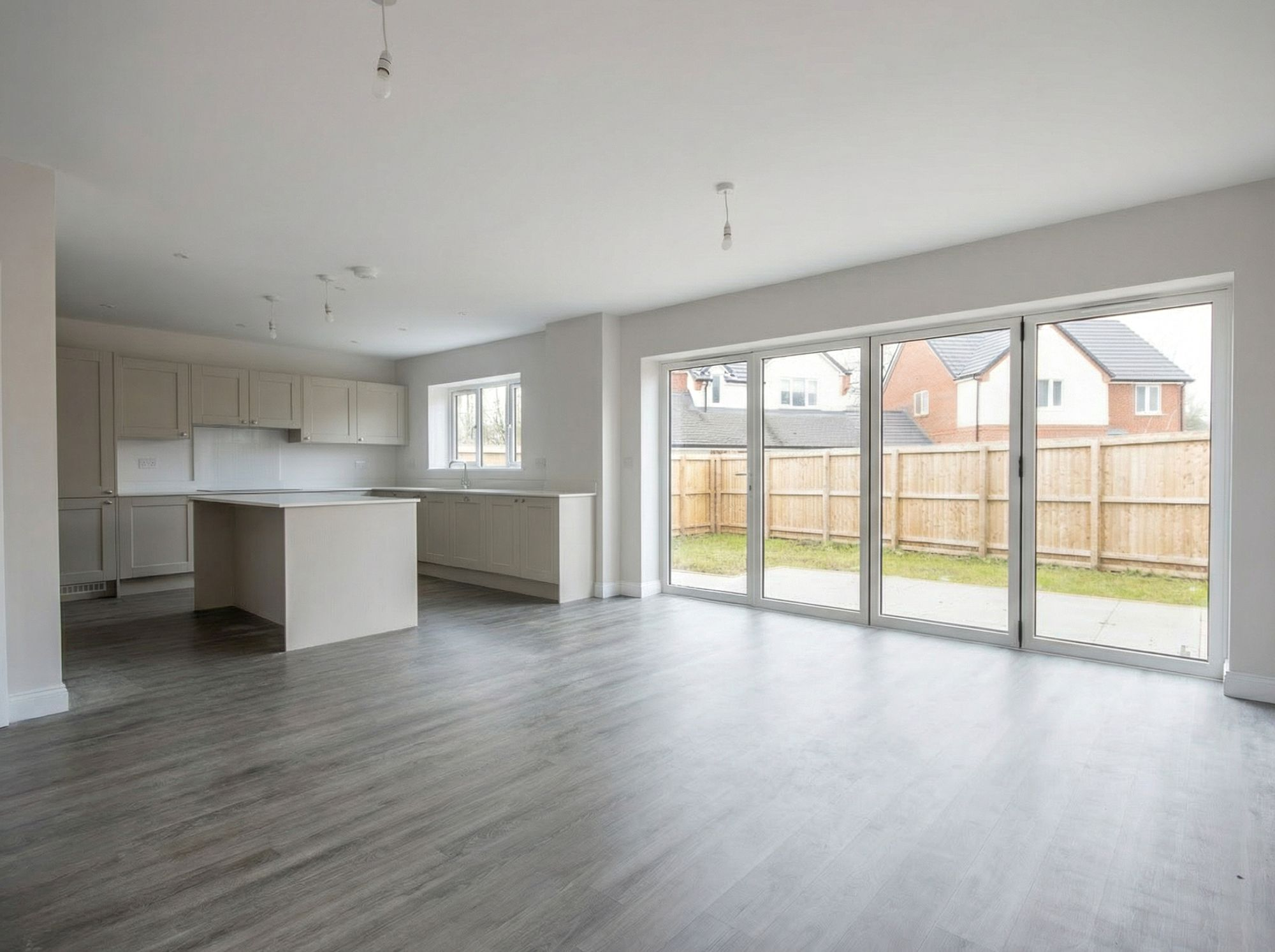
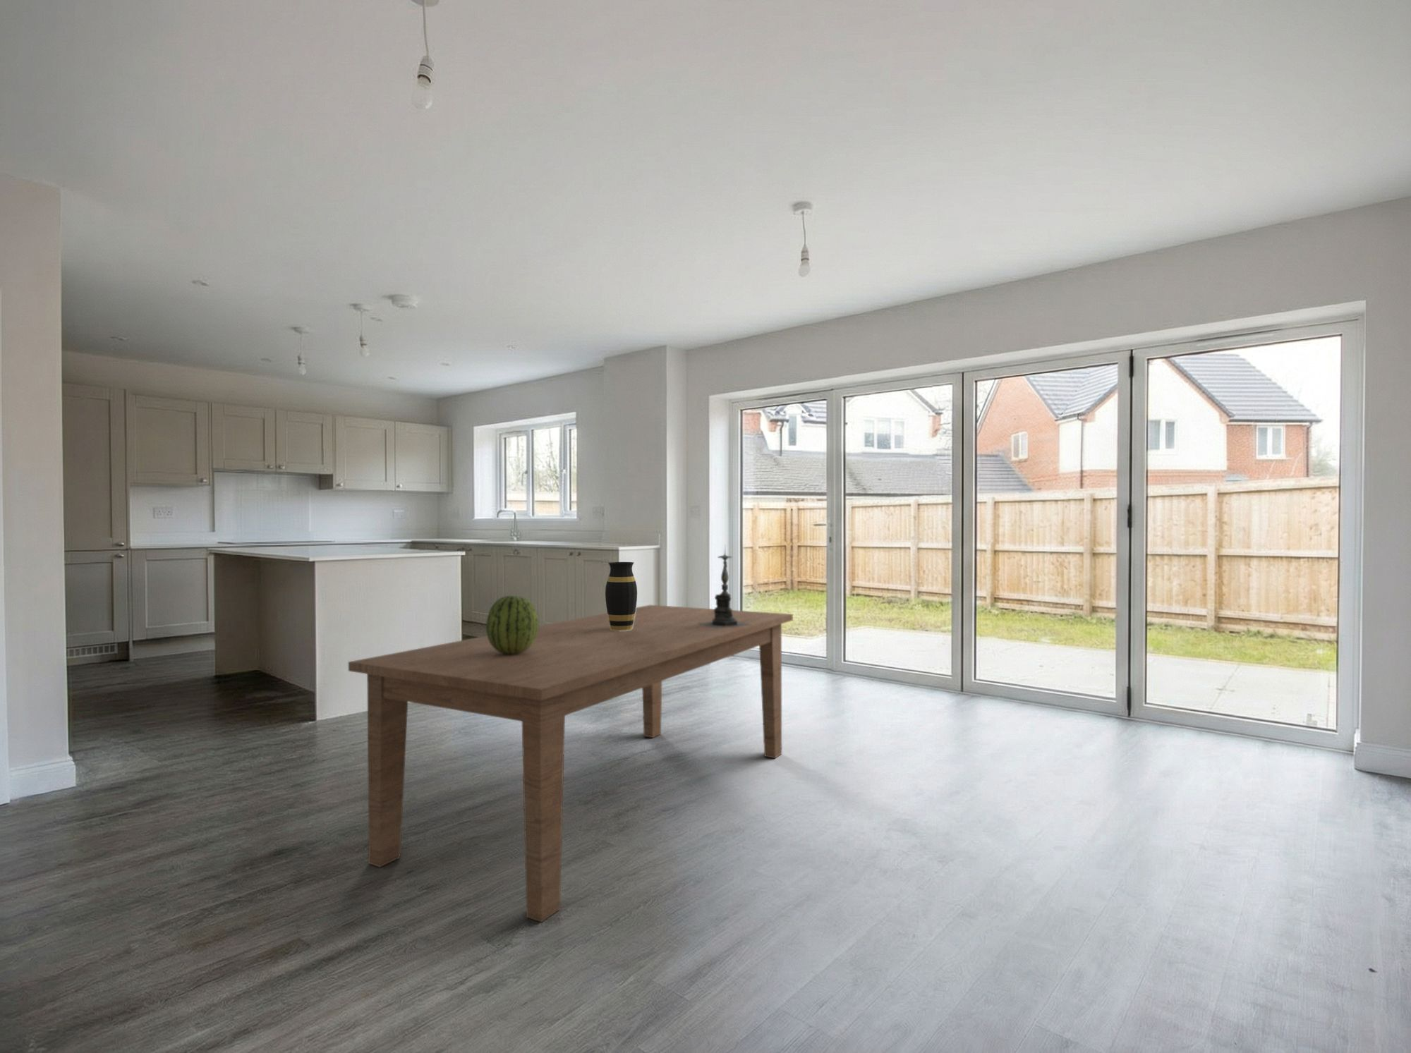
+ vase (621, 595)
+ candle holder (725, 584)
+ fruit (512, 624)
+ dining table (609, 700)
